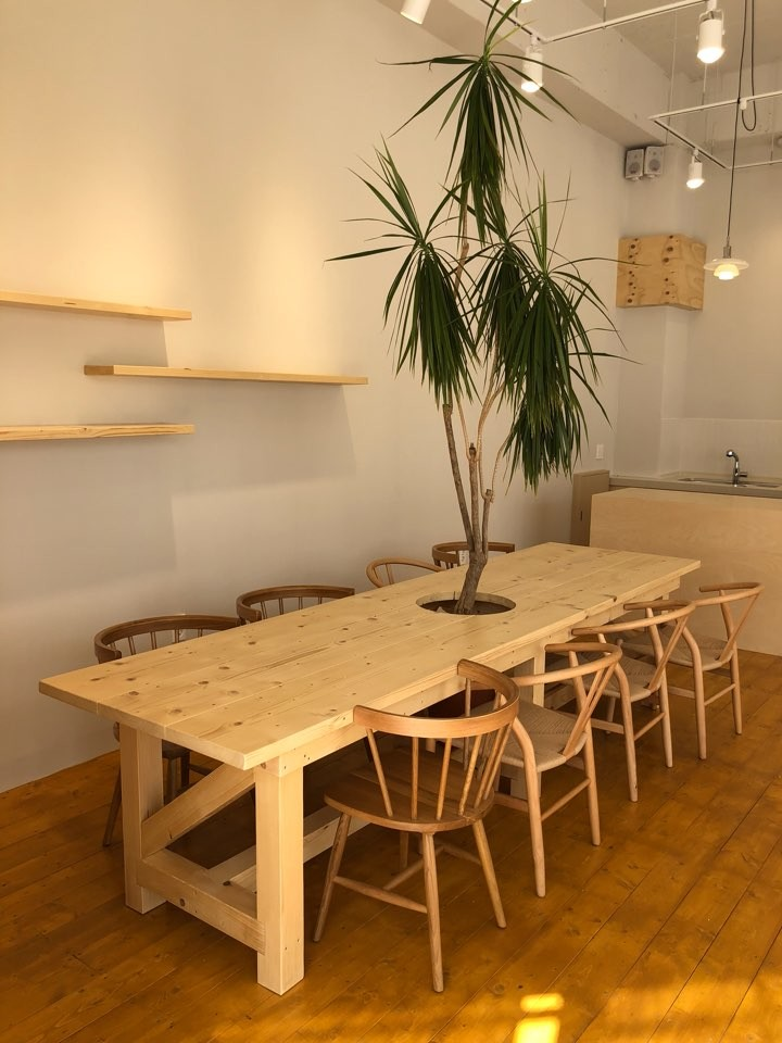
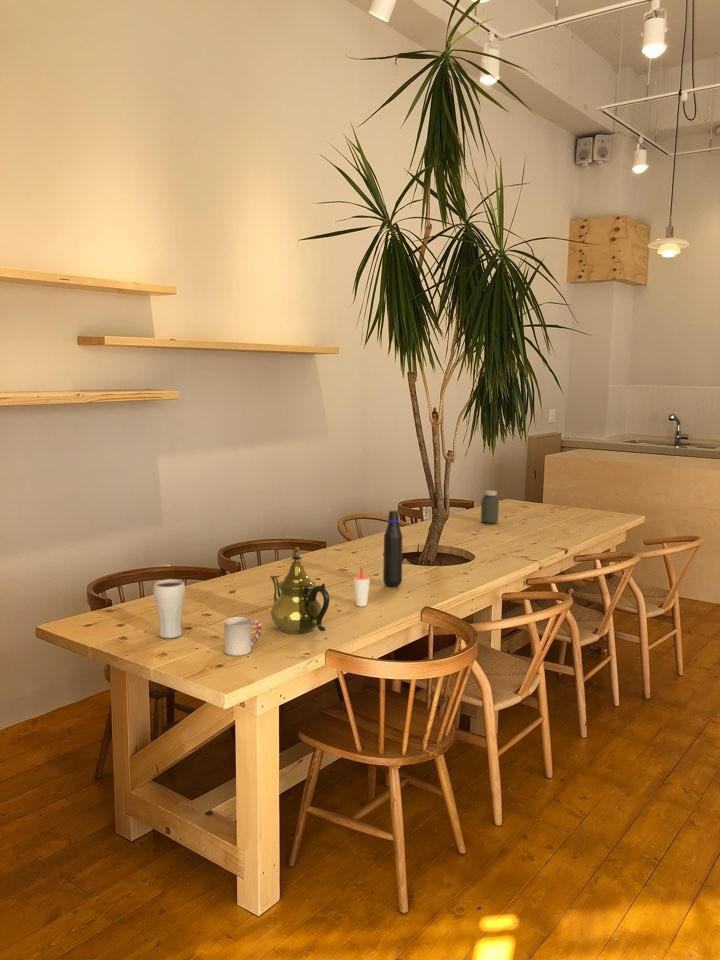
+ water bottle (393, 548)
+ cup (361, 586)
+ teapot (298, 588)
+ drinking glass (169, 609)
+ cup (243, 635)
+ jar (489, 506)
